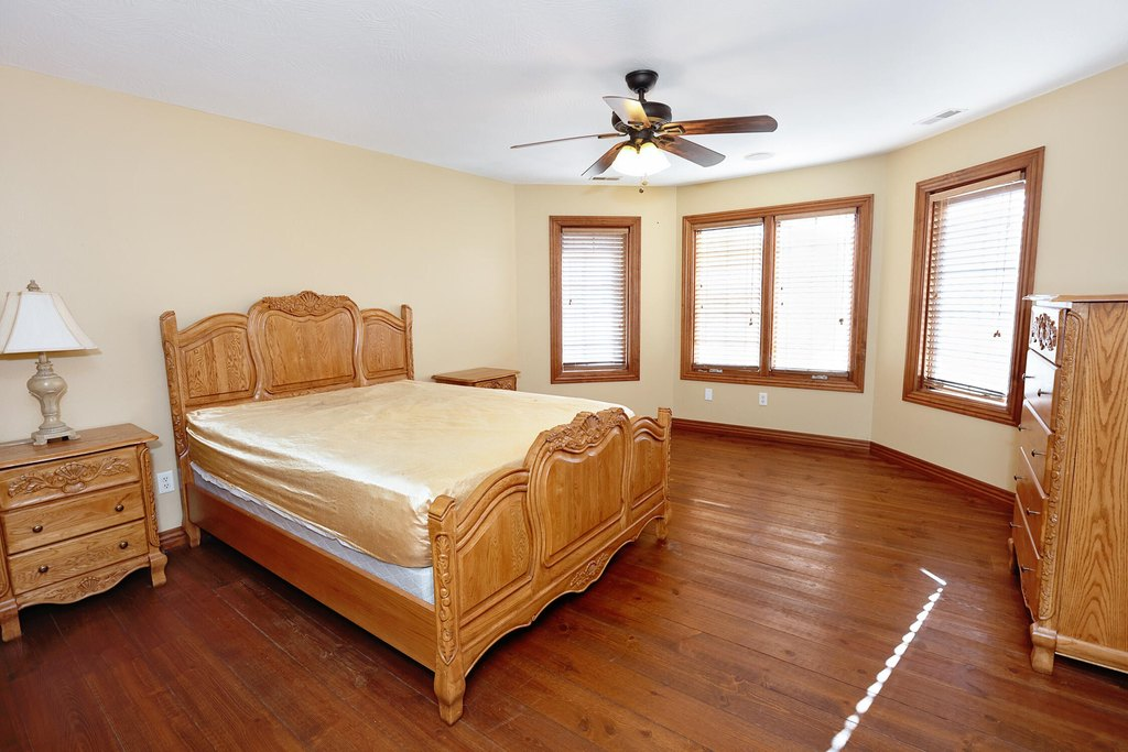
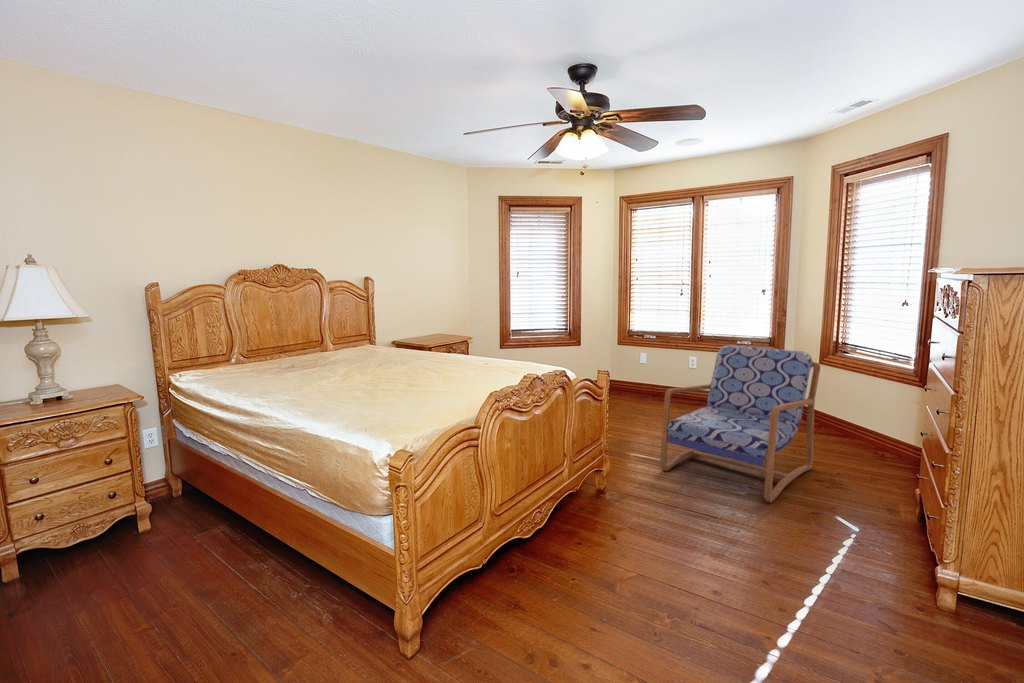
+ armchair (740, 411)
